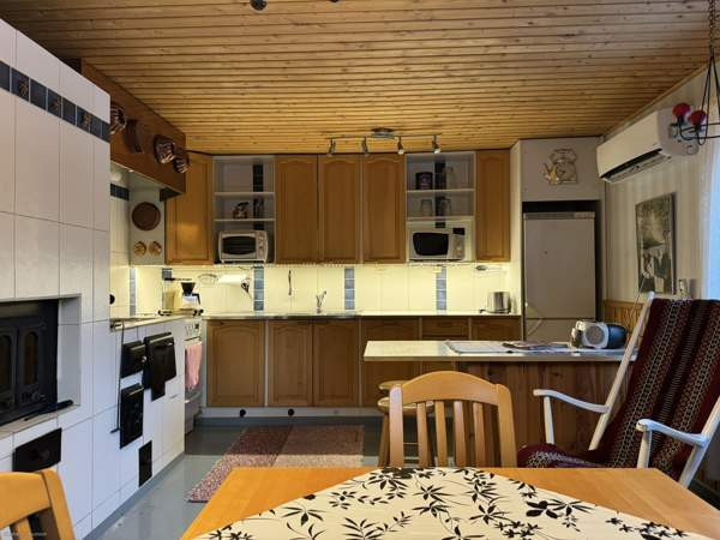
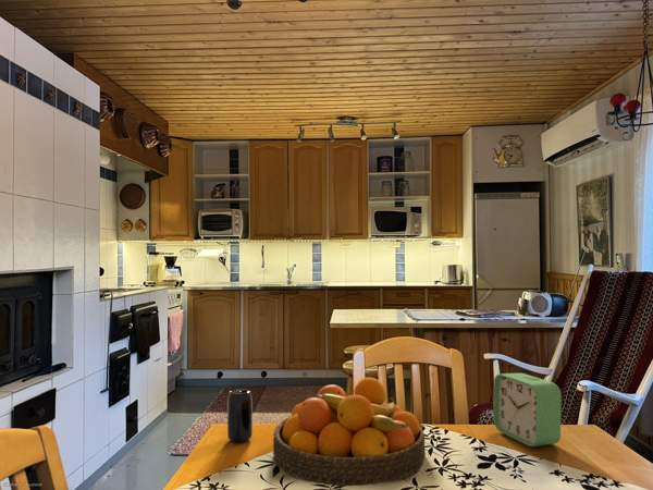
+ alarm clock (526, 407)
+ fruit bowl (348, 419)
+ beverage can (239, 415)
